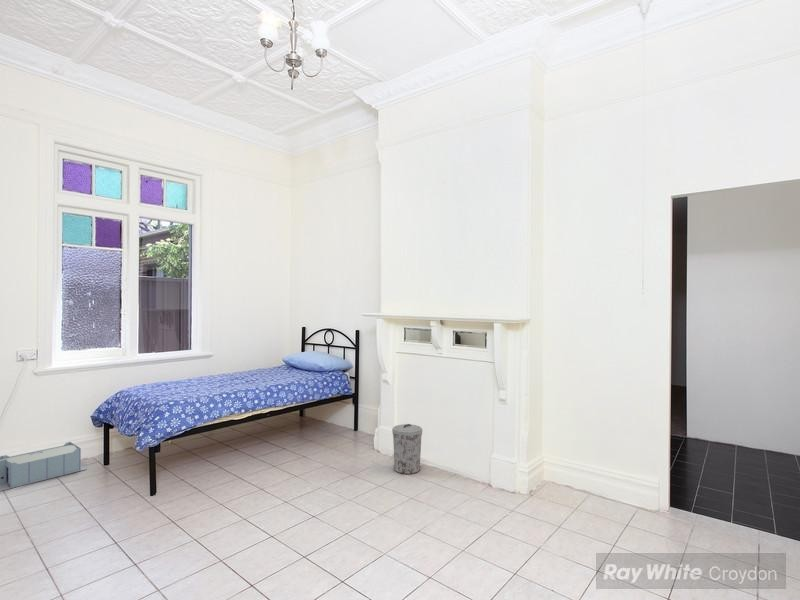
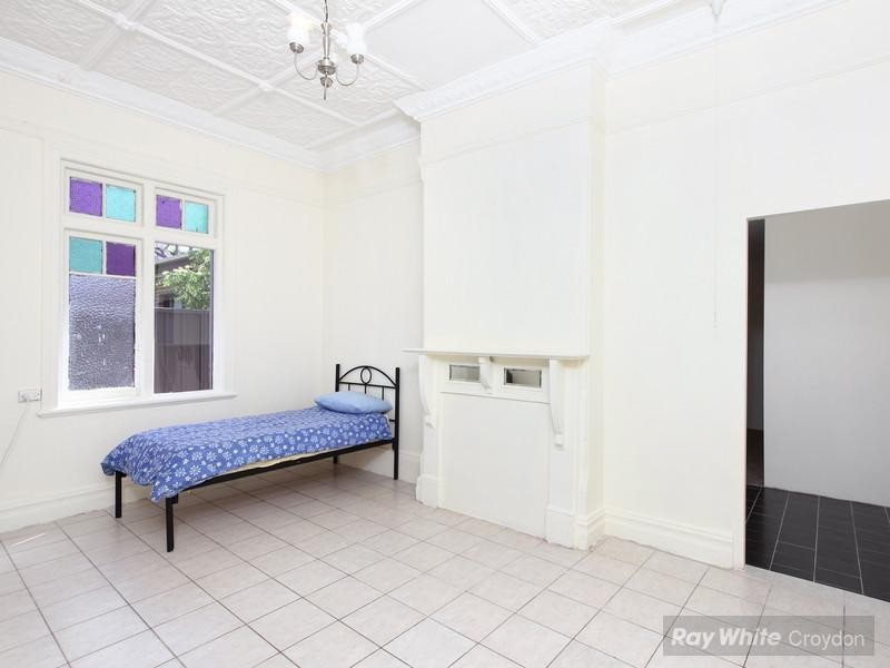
- storage bin (35, 464)
- trash can (407, 447)
